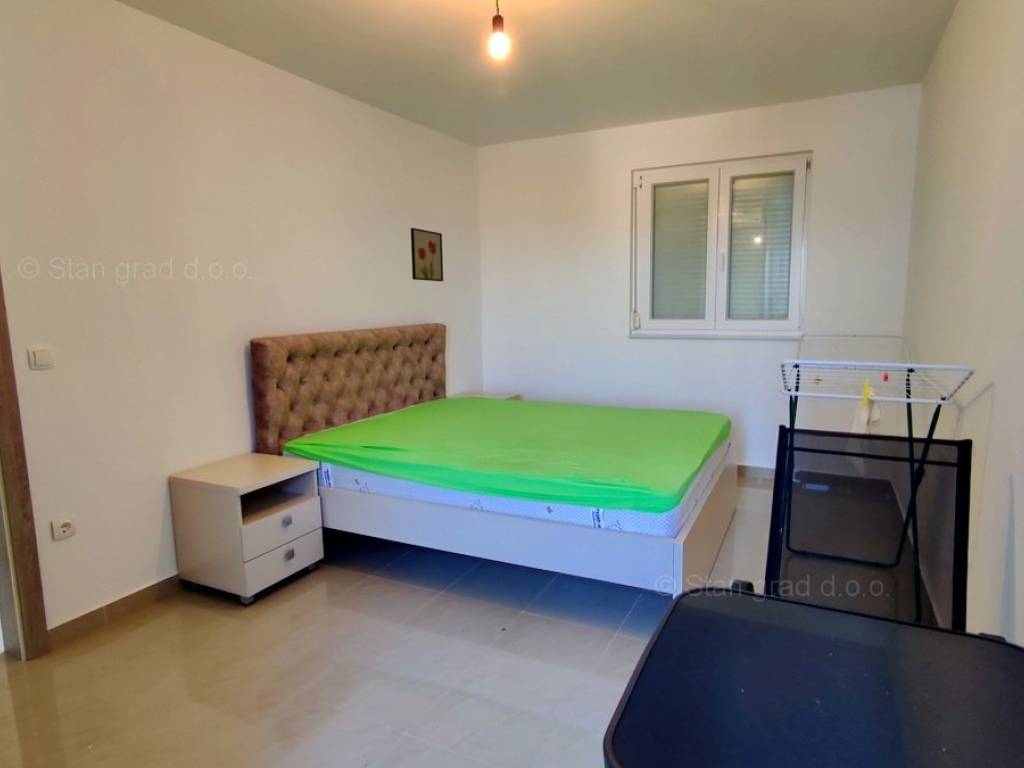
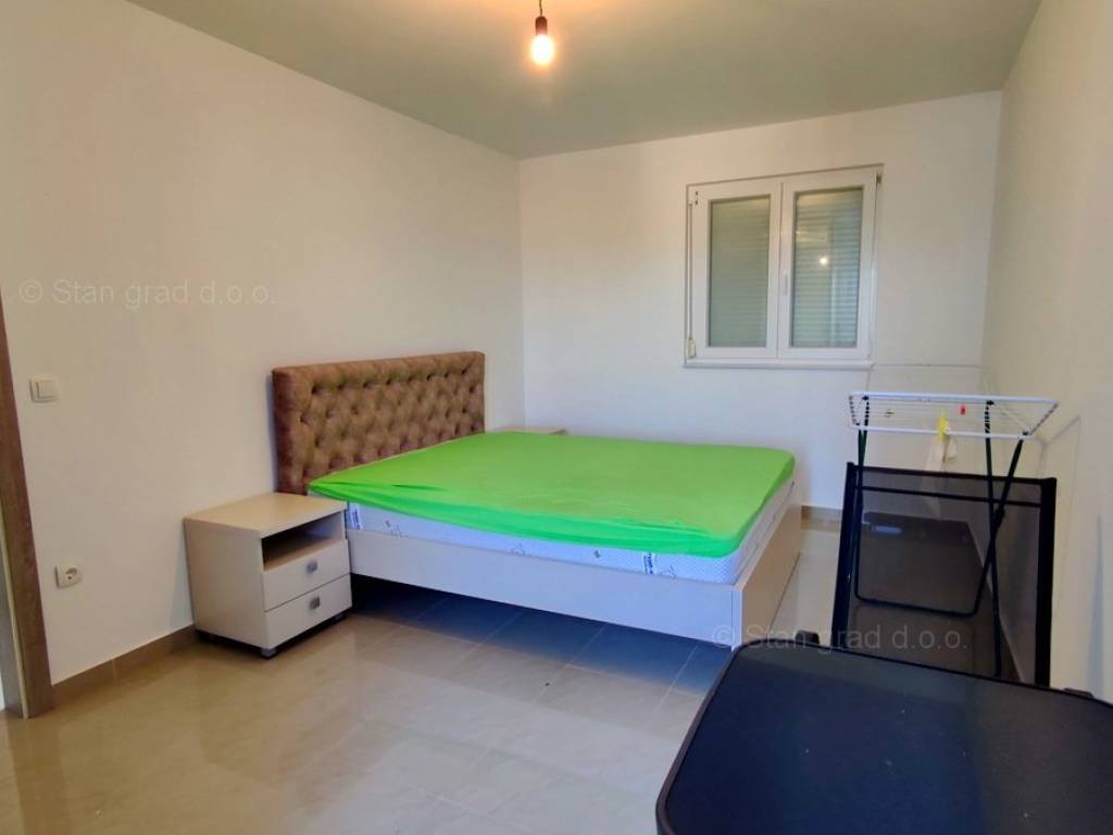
- wall art (426, 255)
